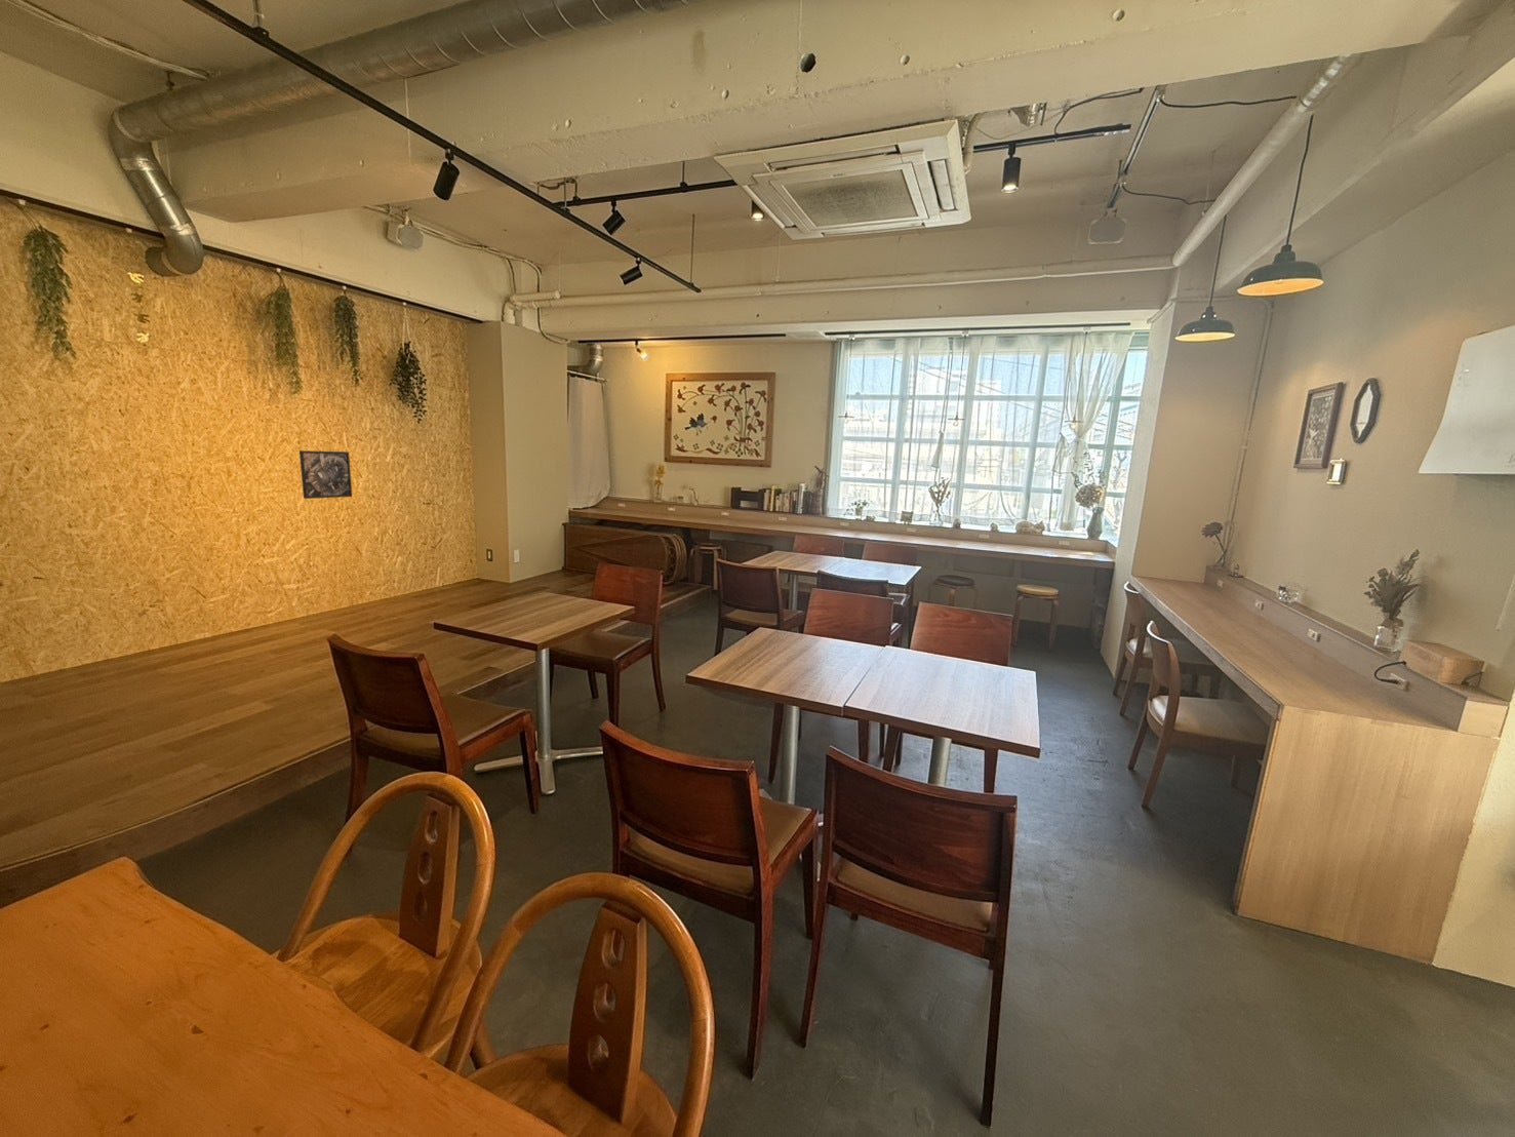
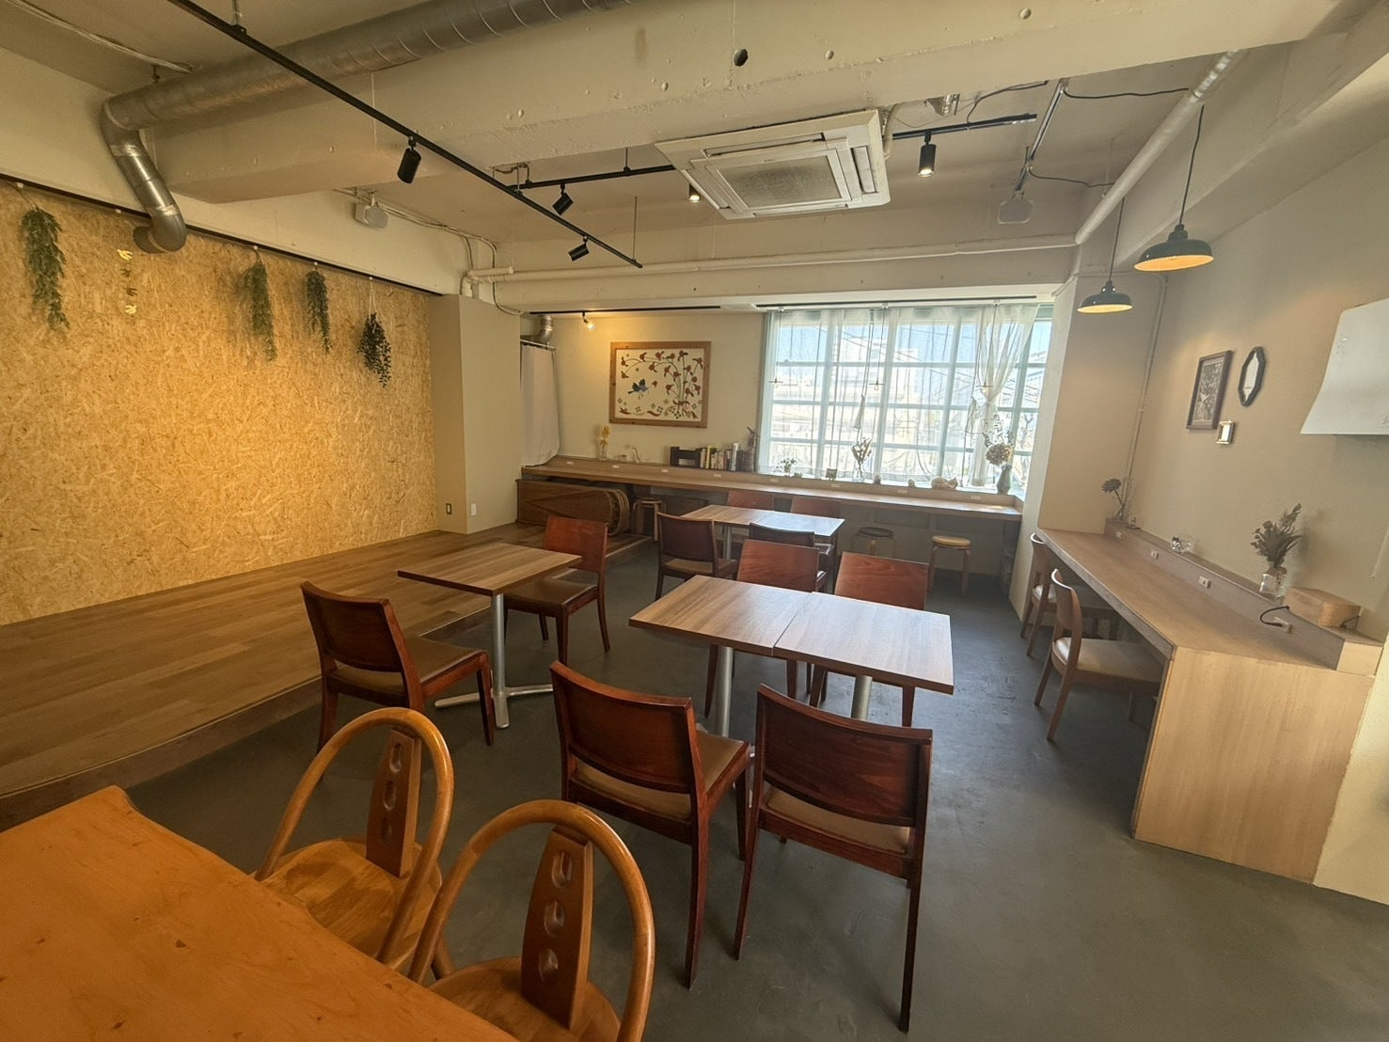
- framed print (326, 474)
